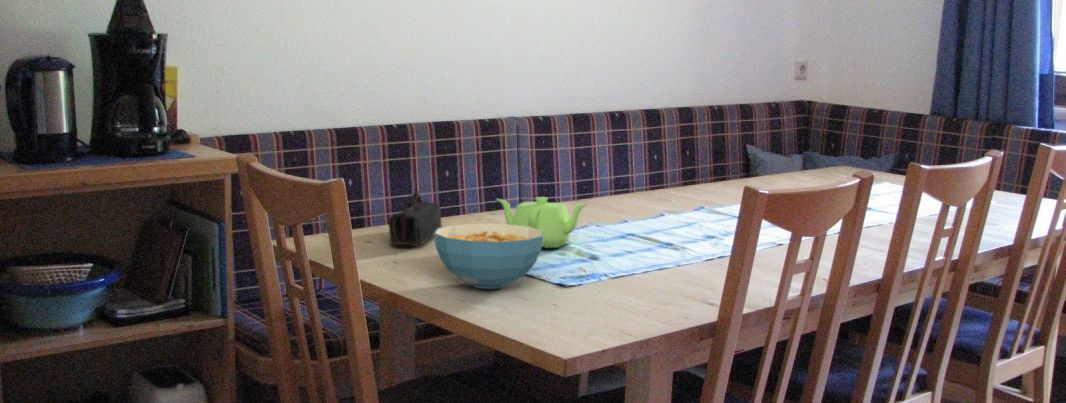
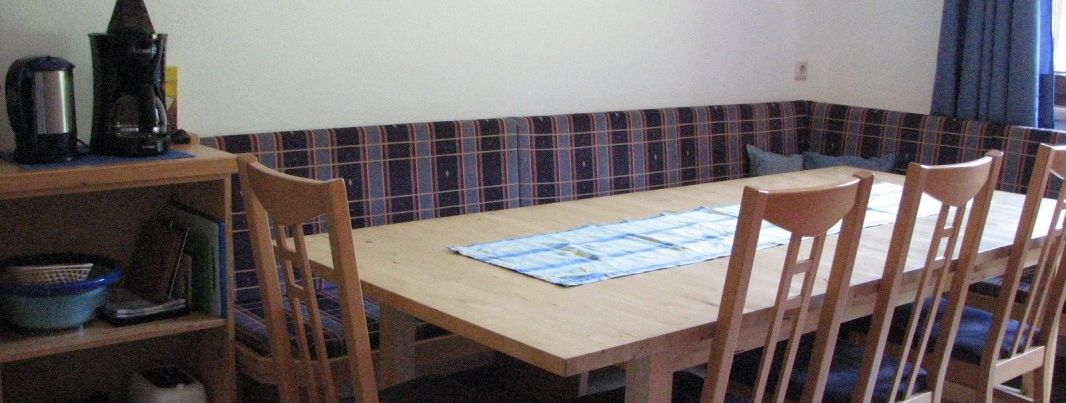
- teapot (541, 221)
- pencil case (415, 214)
- cereal bowl (488, 258)
